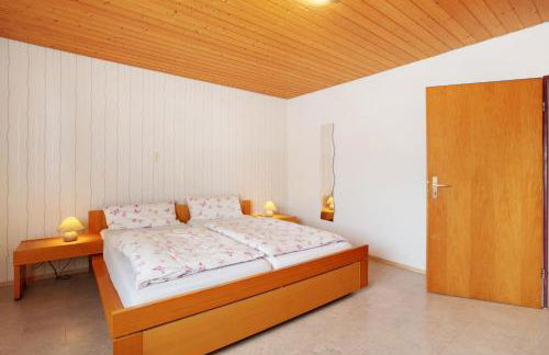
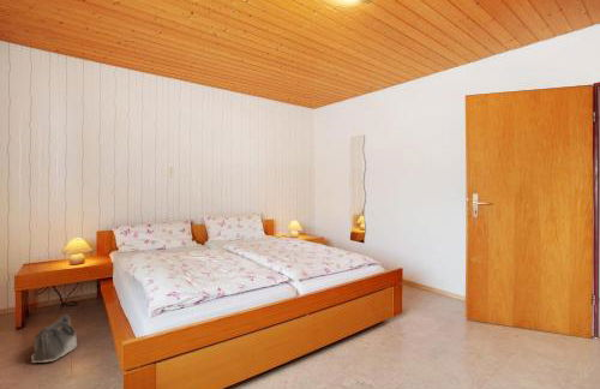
+ saddlebag (55, 335)
